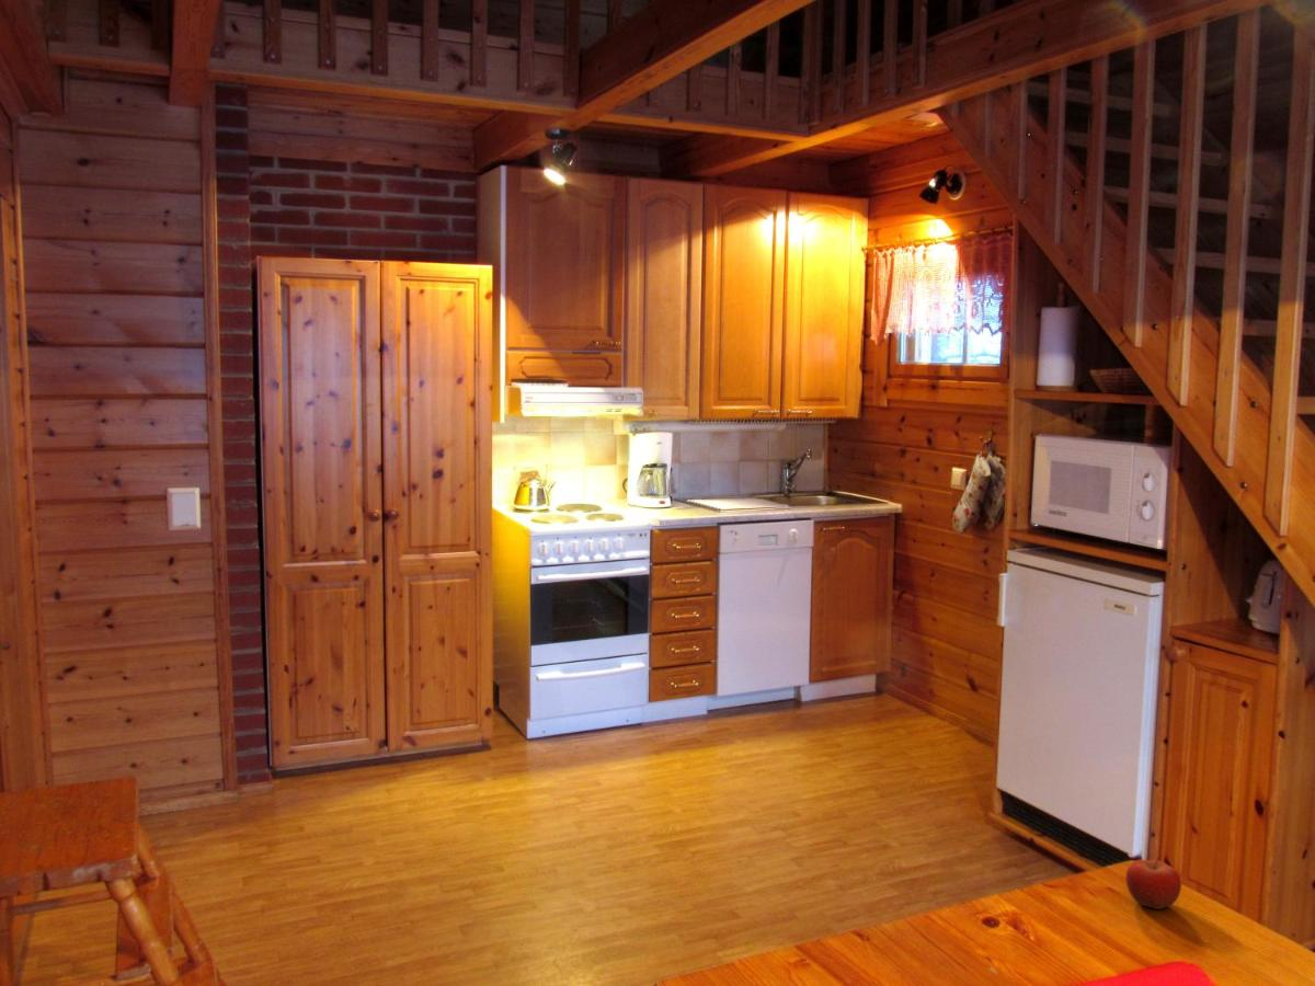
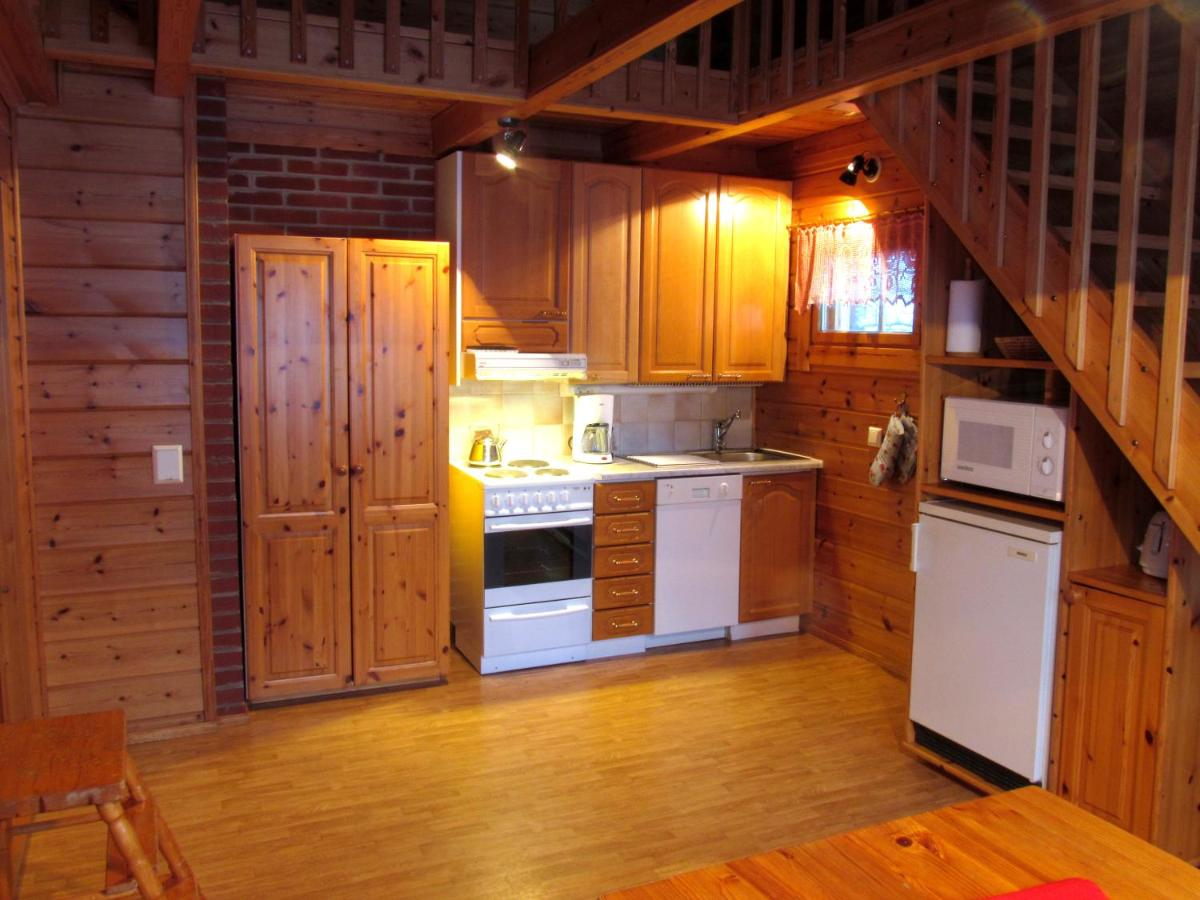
- fruit (1153, 880)
